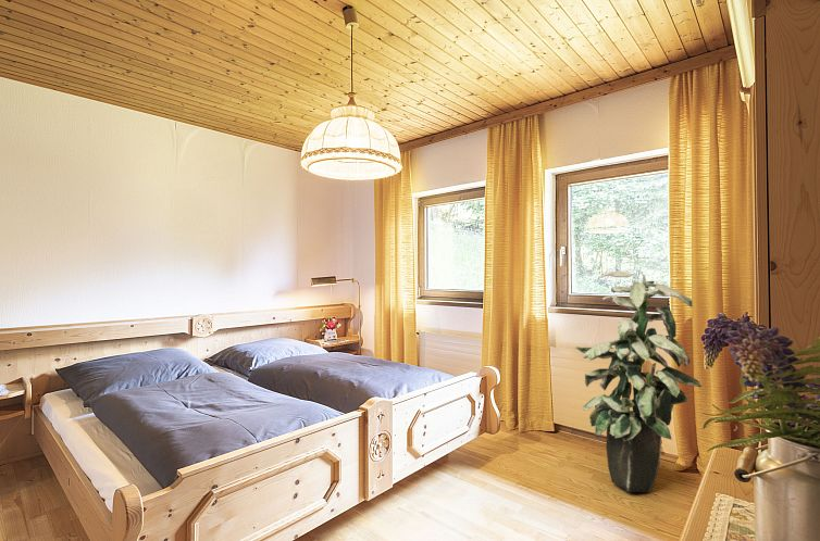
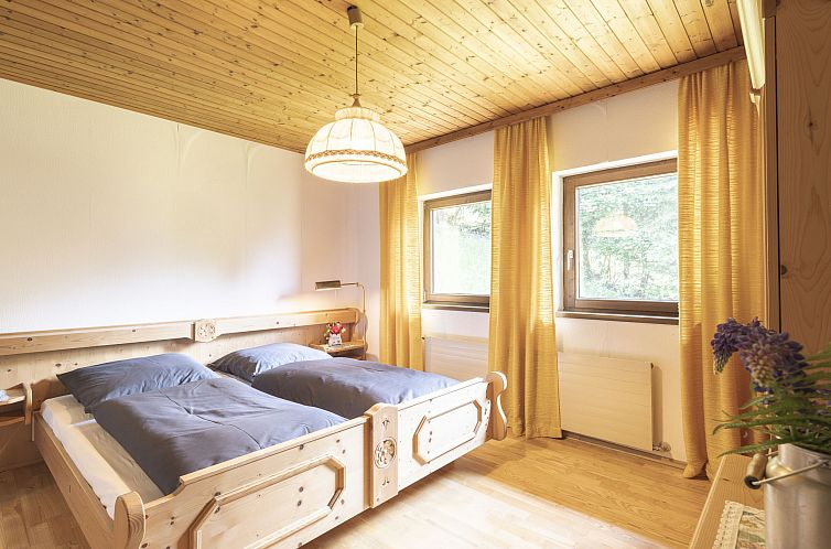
- indoor plant (631, 376)
